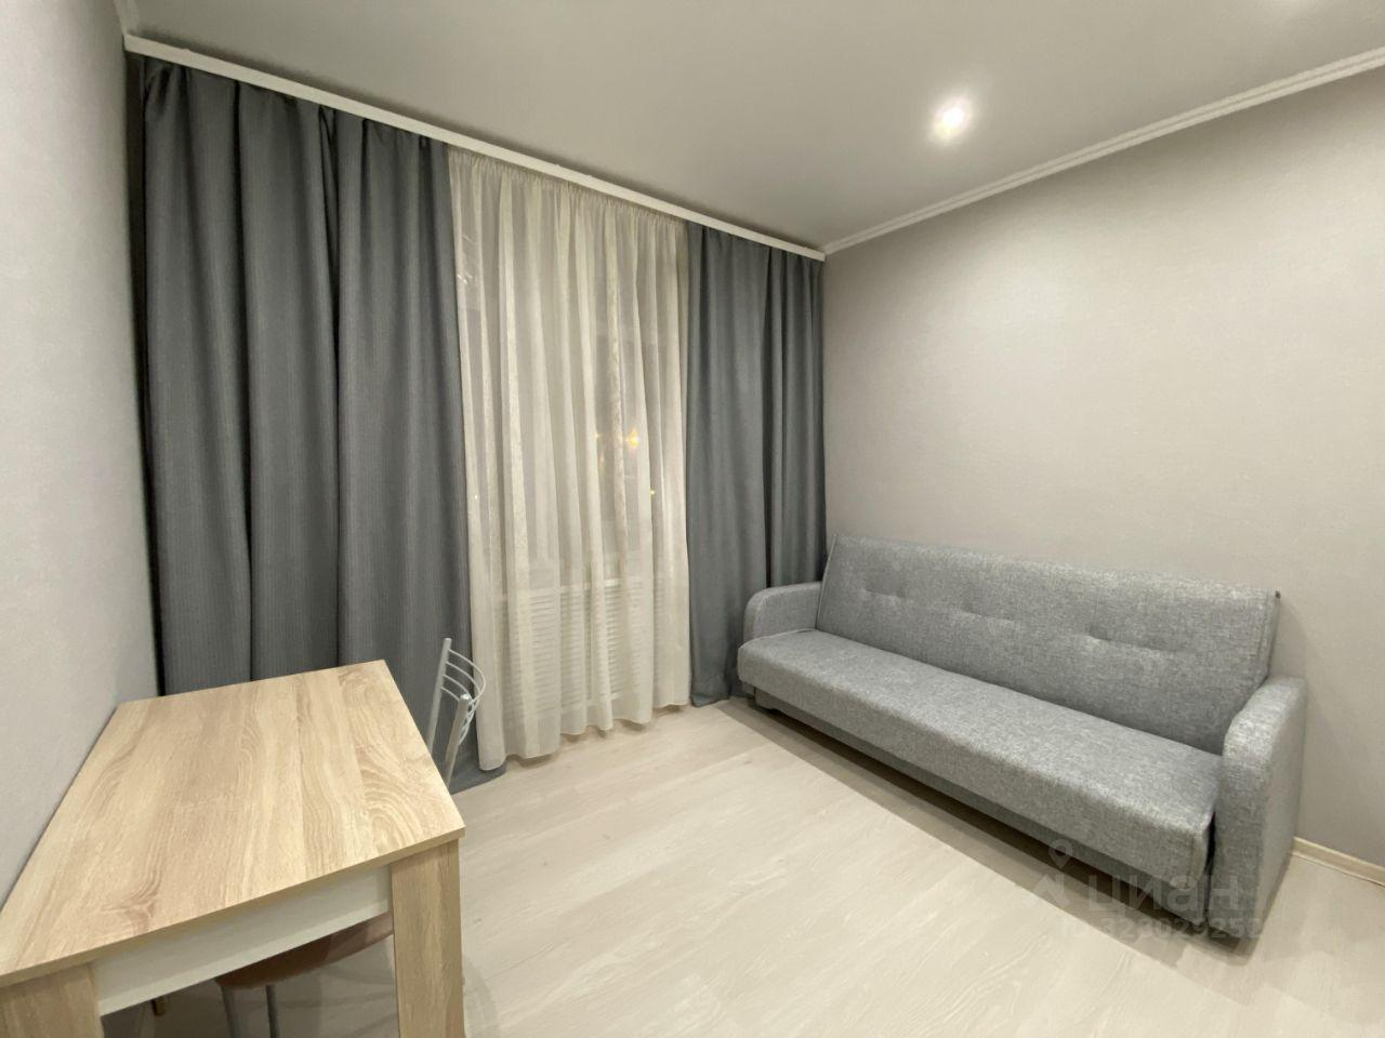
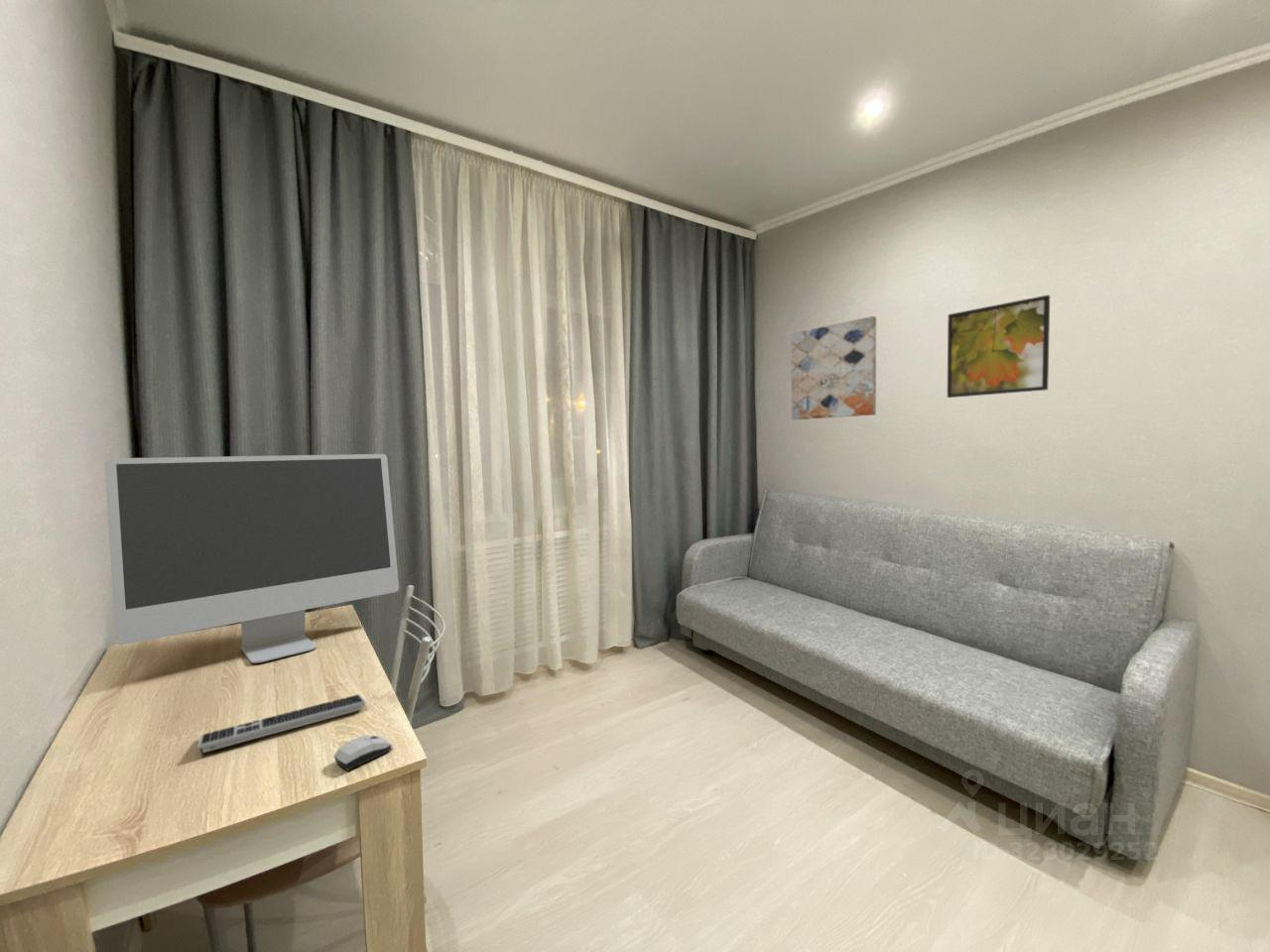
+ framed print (994, 349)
+ computer monitor (274, 552)
+ wall art (830, 371)
+ keyboard (287, 719)
+ computer mouse (363, 748)
